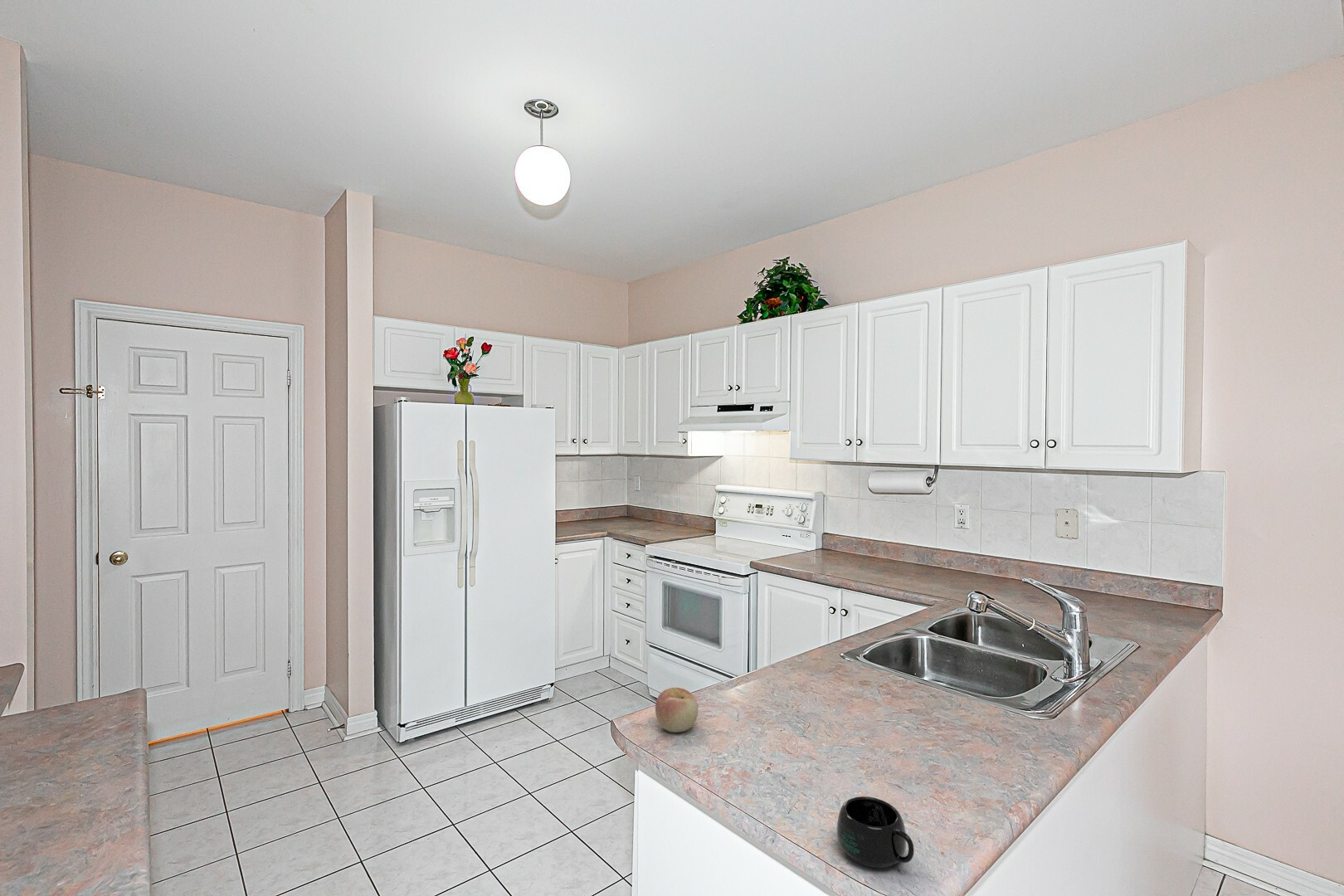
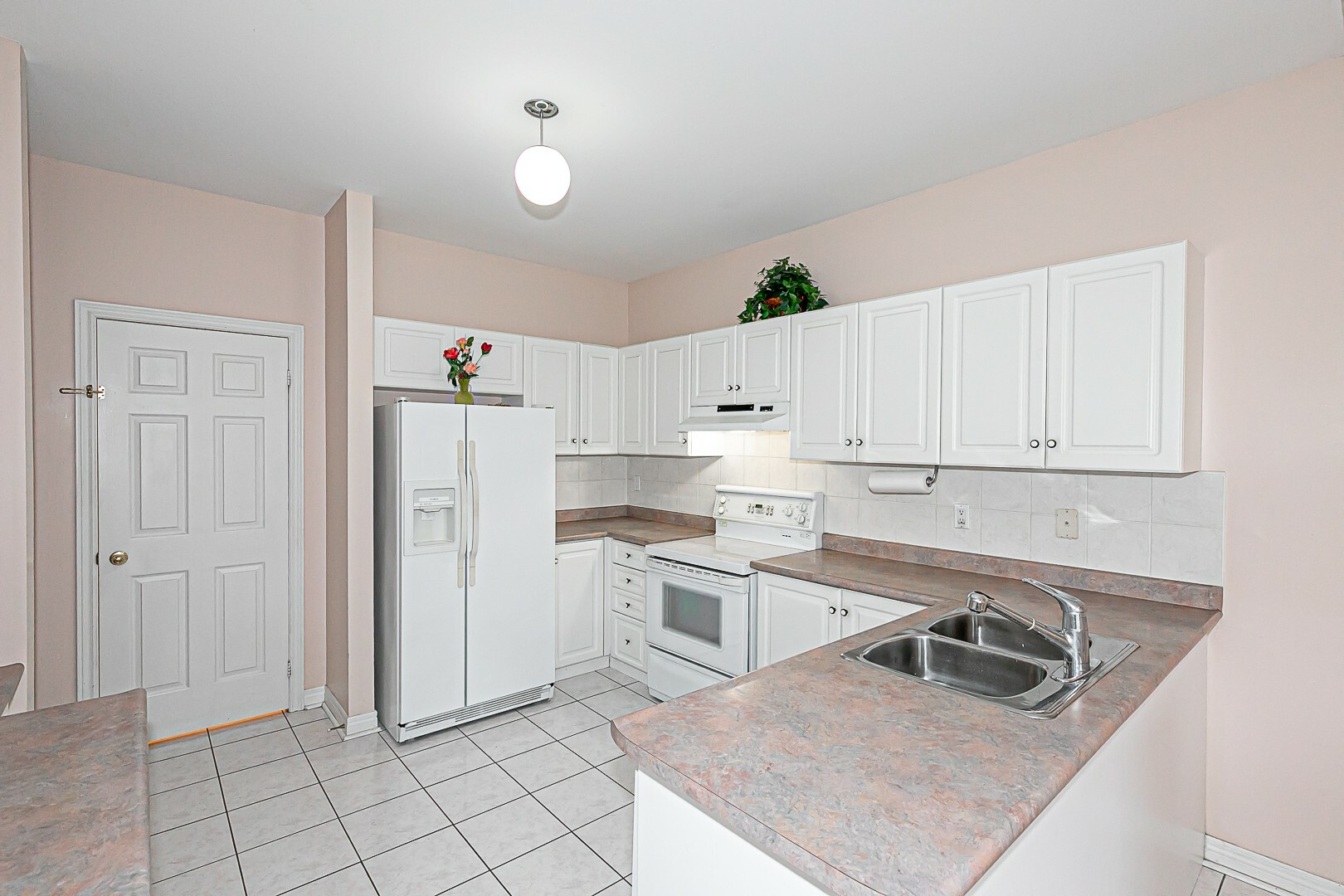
- mug (877, 835)
- apple (677, 709)
